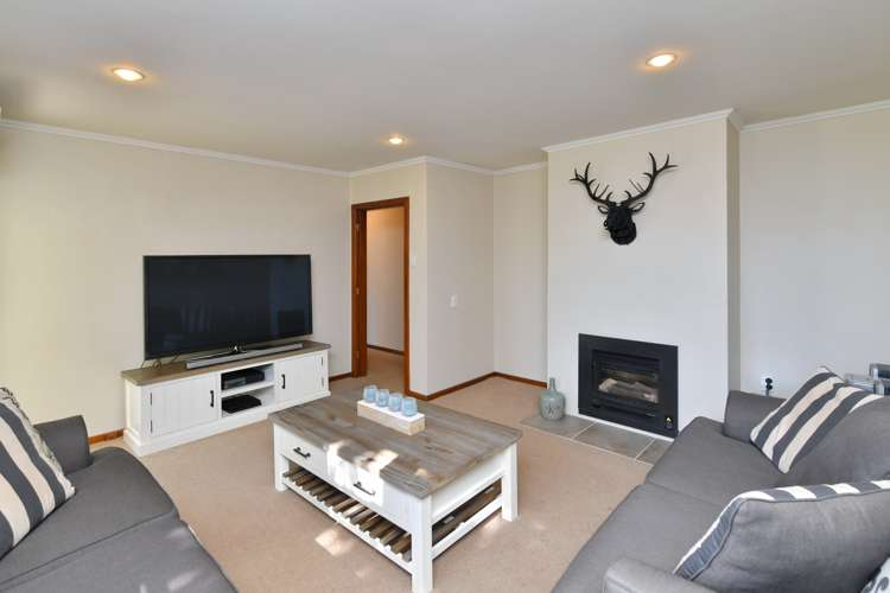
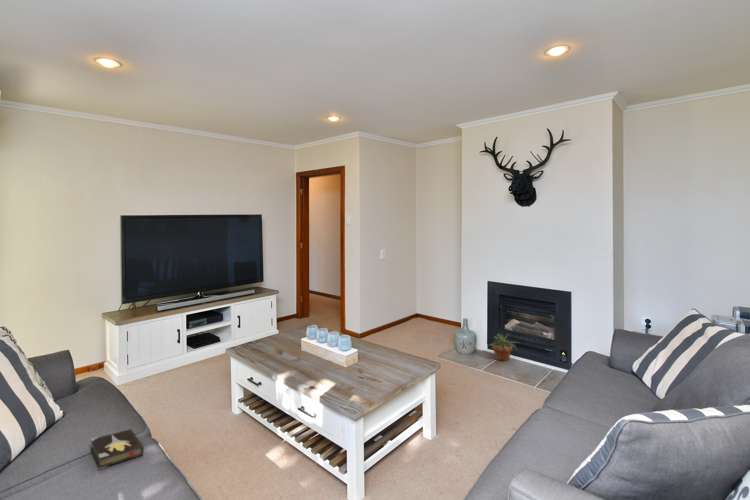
+ potted plant (502, 346)
+ hardback book (116, 446)
